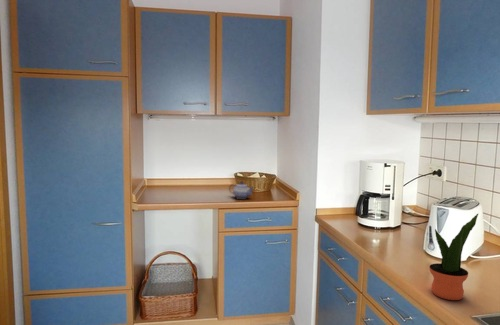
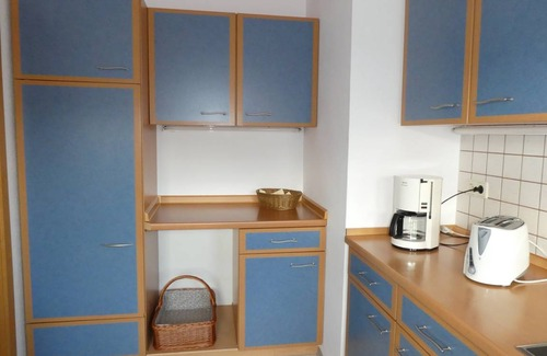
- teapot (241, 189)
- potted plant (454, 253)
